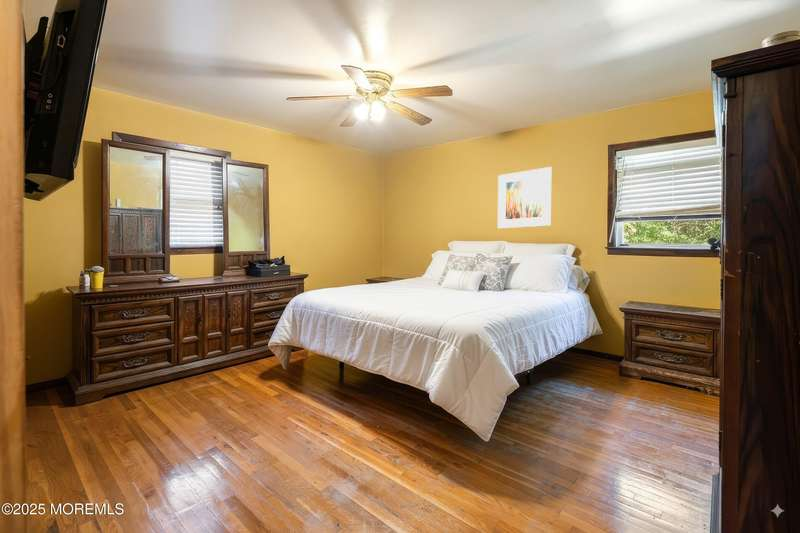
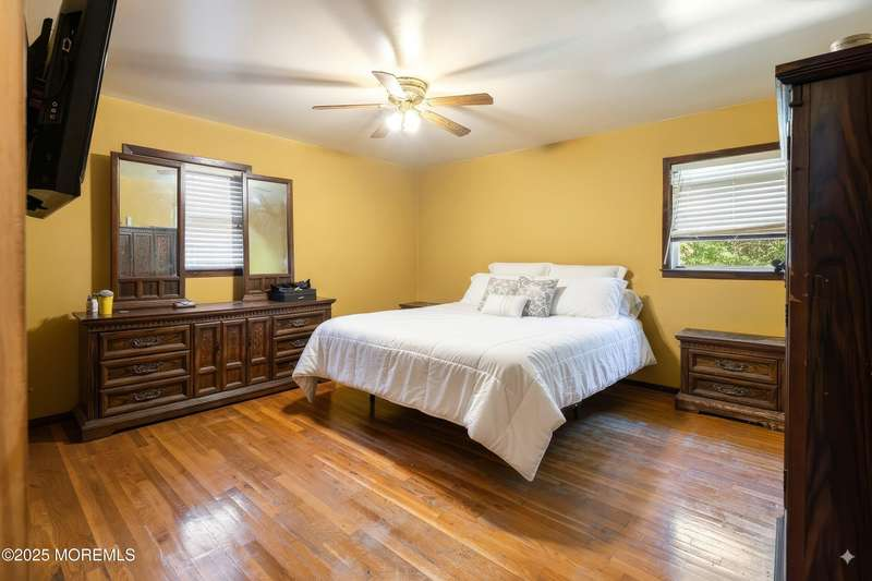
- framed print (523, 199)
